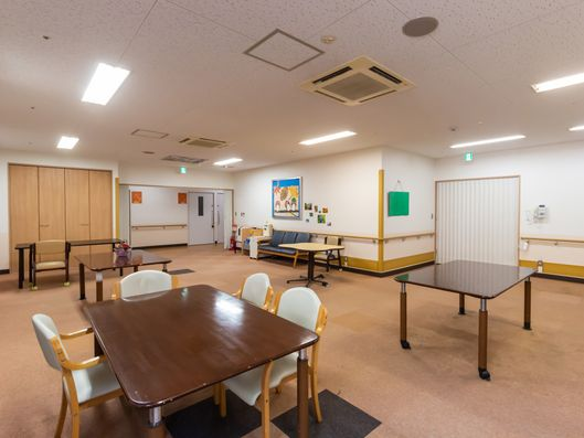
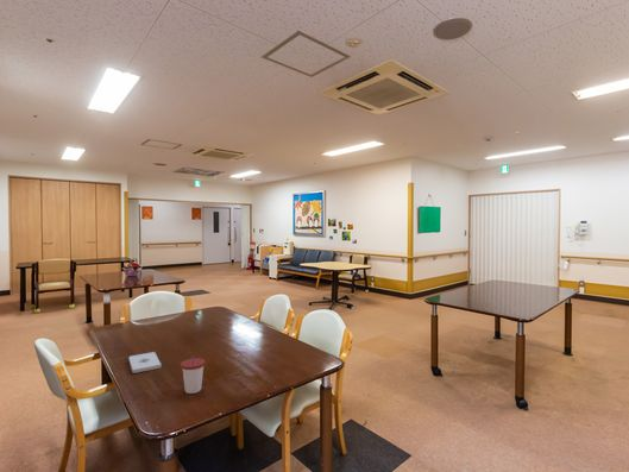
+ notepad (144, 361)
+ cup (193, 372)
